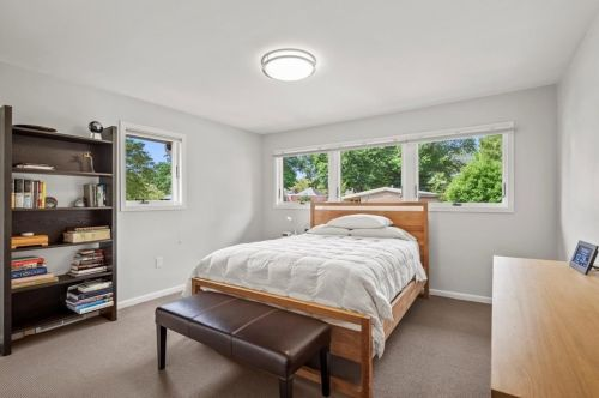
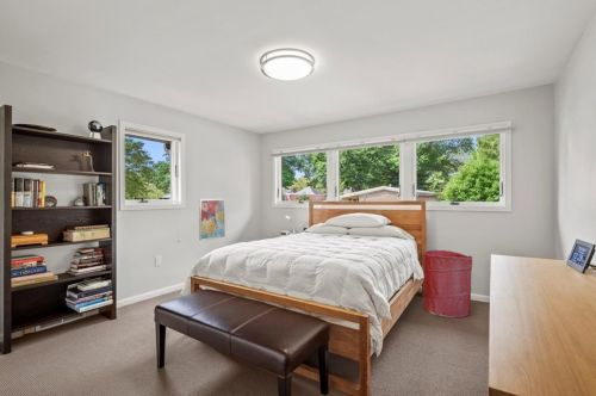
+ wall art (212, 218)
+ laundry hamper (447, 280)
